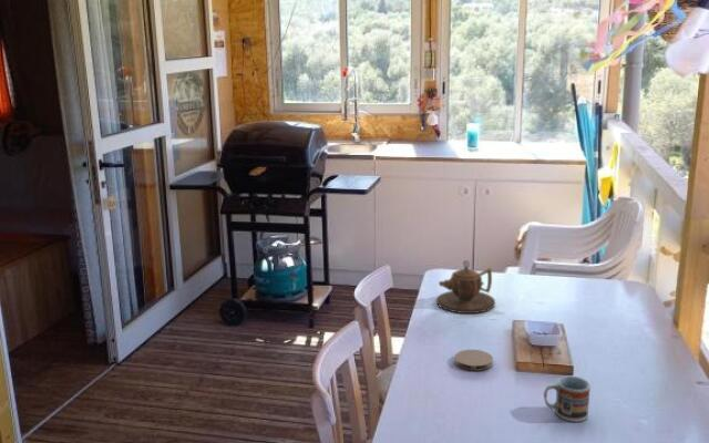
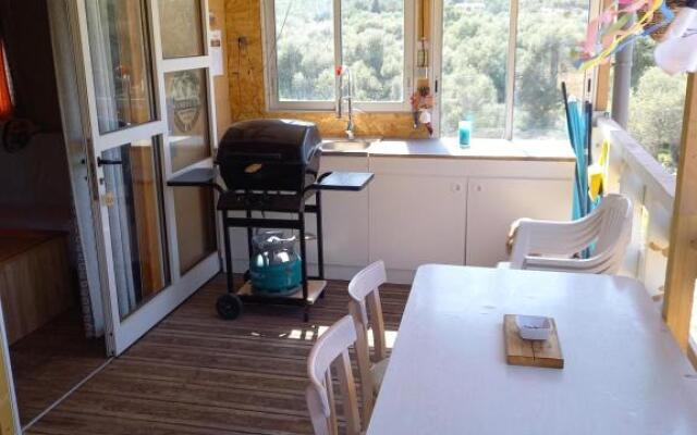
- cup (566, 398)
- teapot (465, 281)
- coaster (473, 359)
